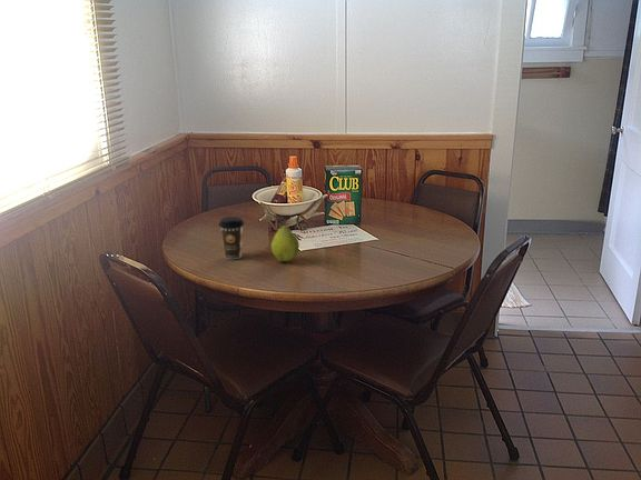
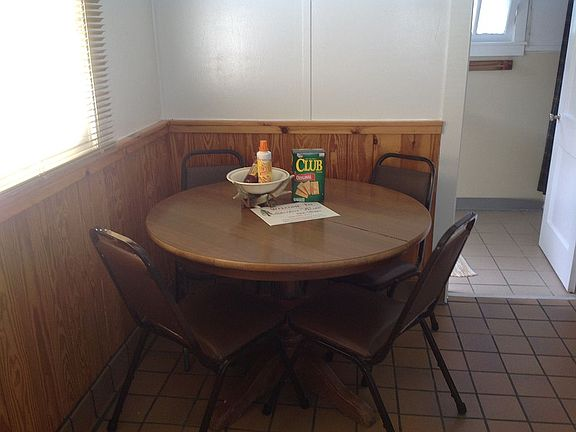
- fruit (285, 242)
- coffee cup (231, 238)
